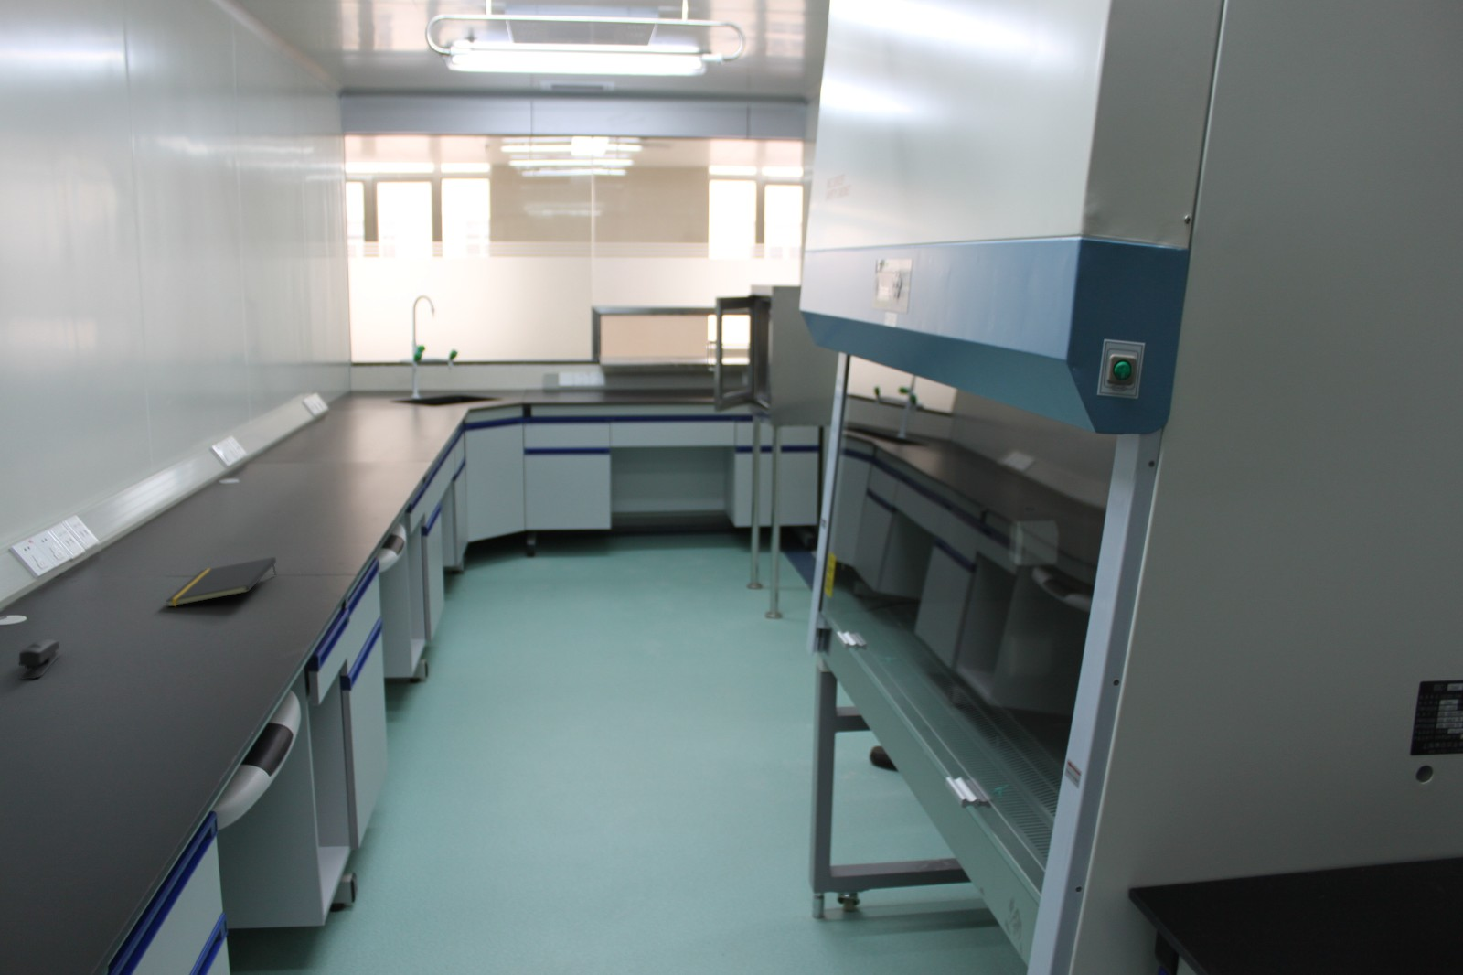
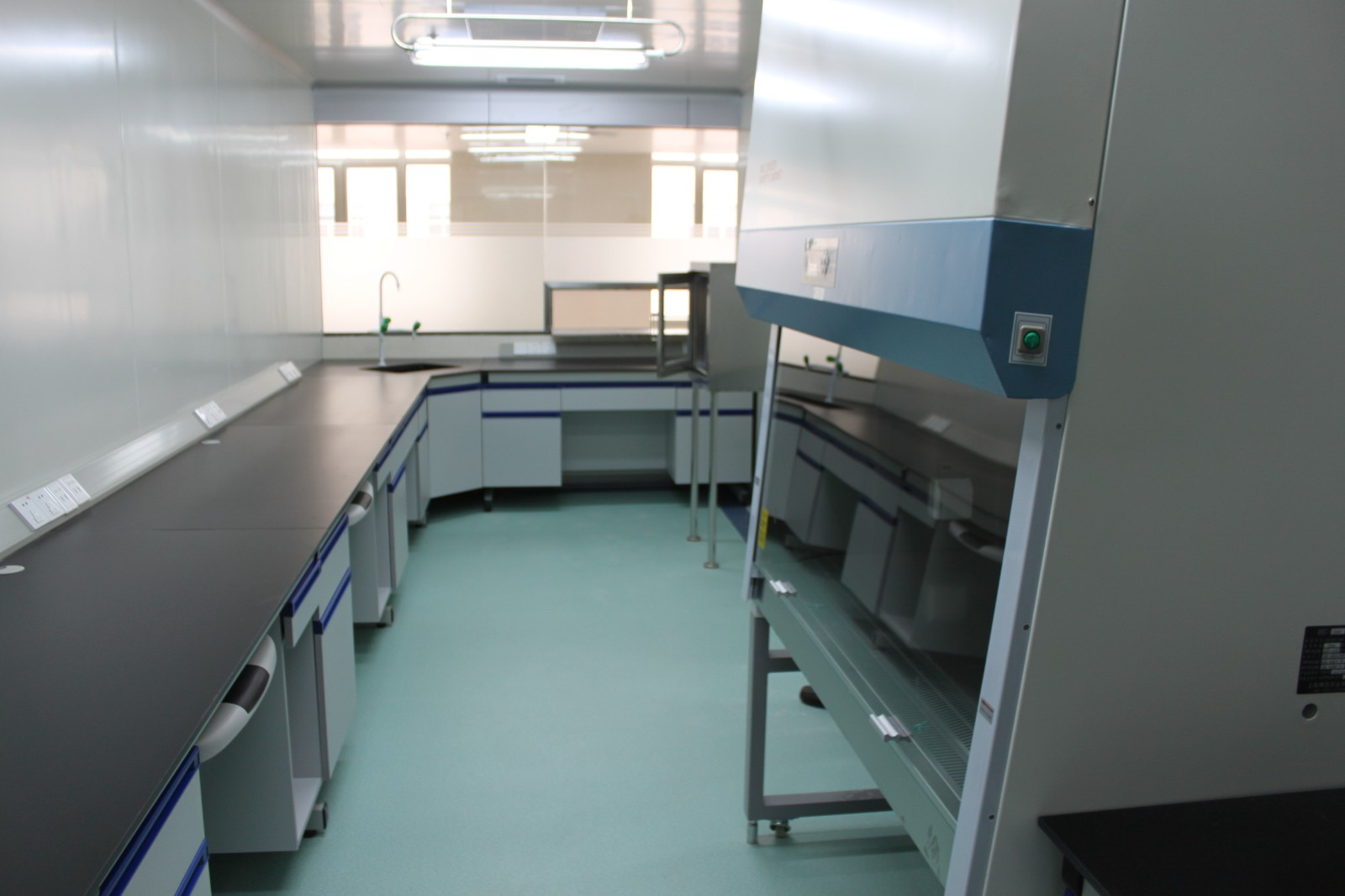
- stapler (39, 653)
- notepad (223, 580)
